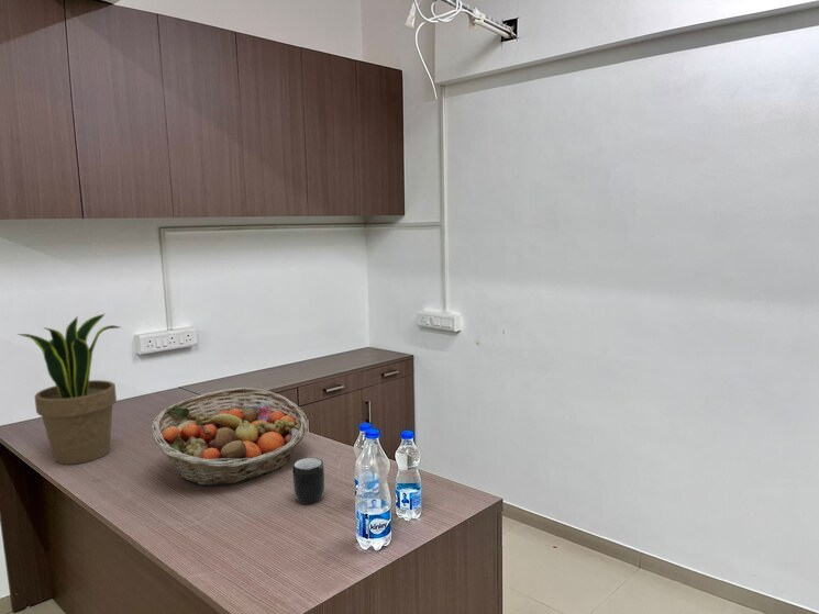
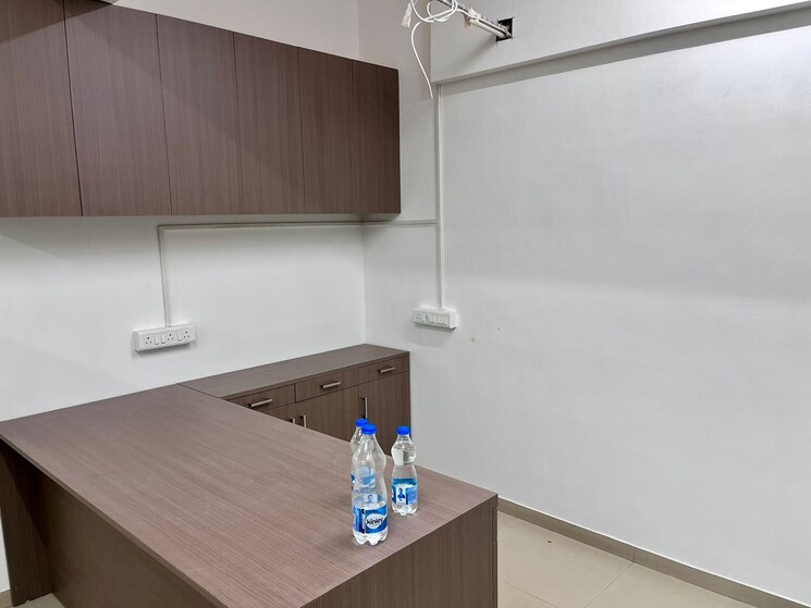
- fruit basket (233, 434)
- potted plant (76, 386)
- mug (306, 479)
